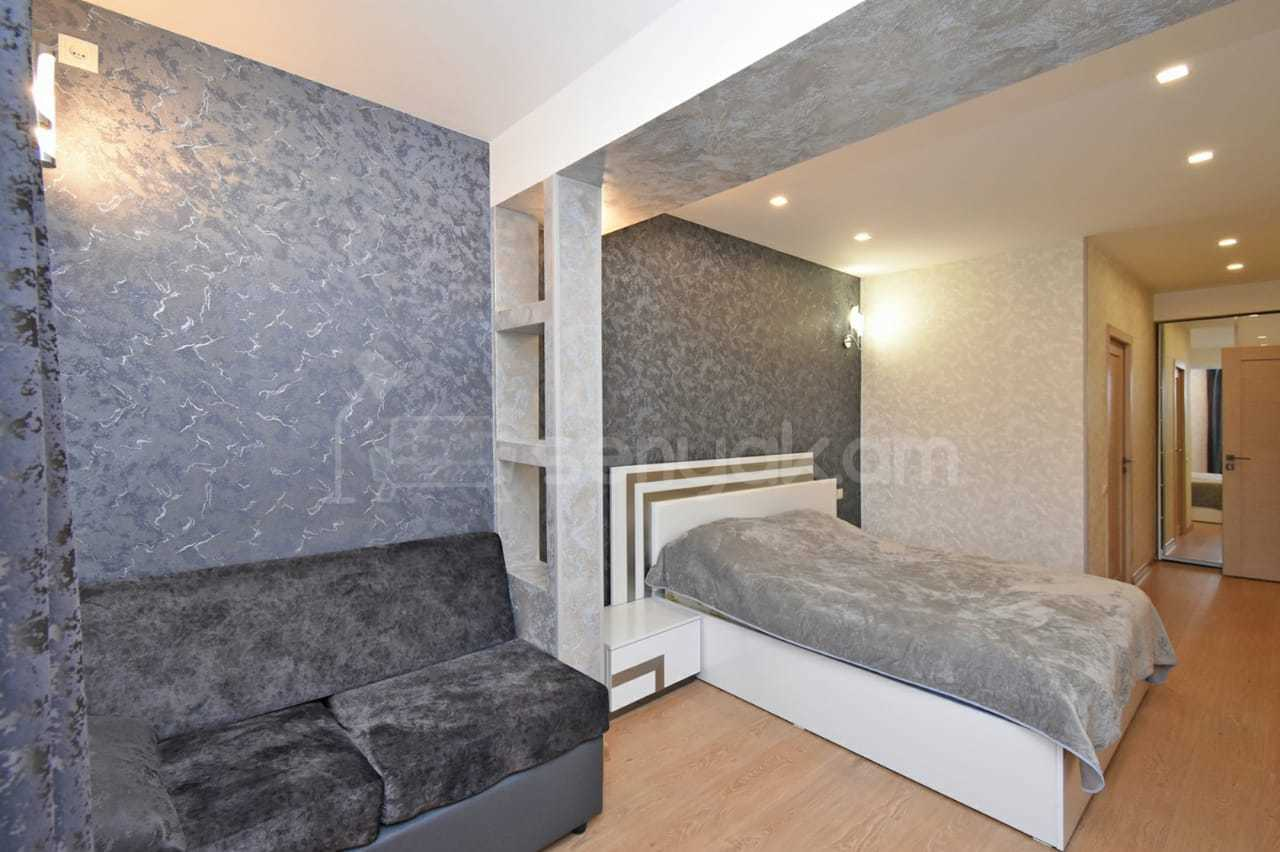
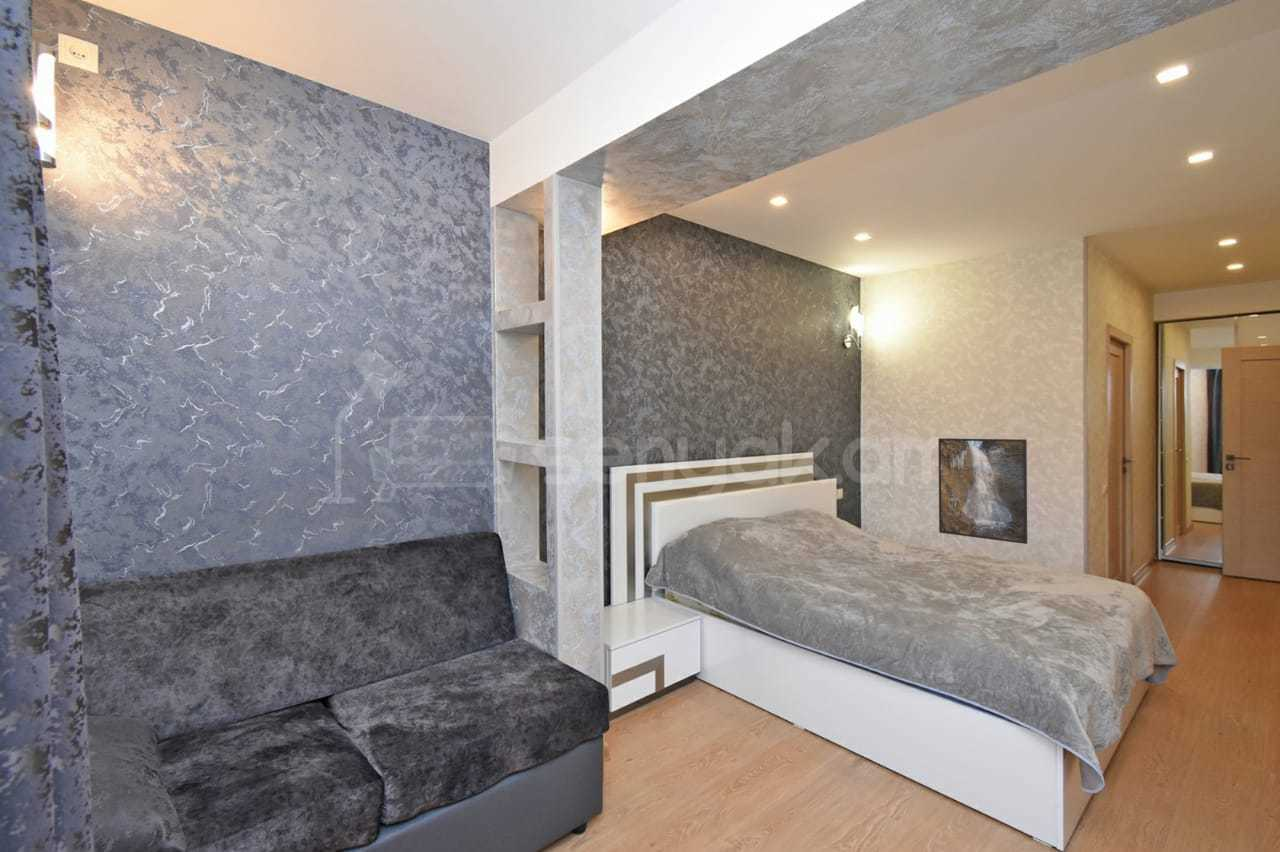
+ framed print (980, 488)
